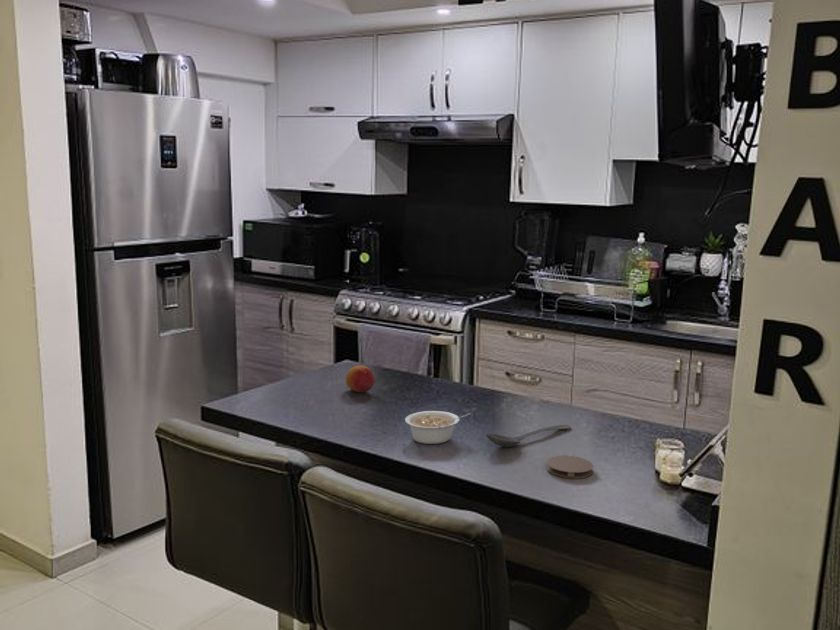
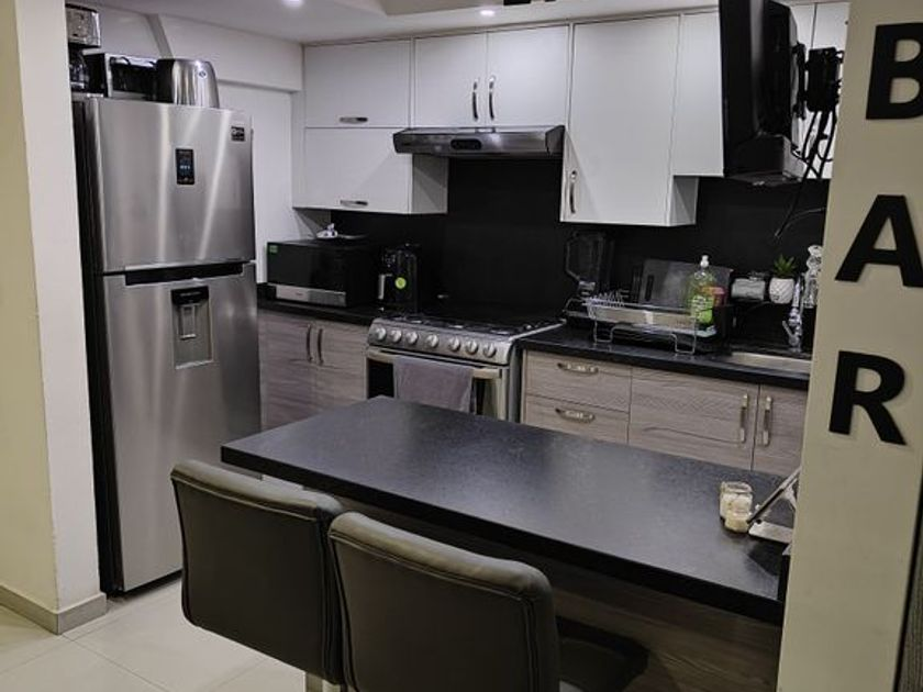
- fruit (359, 378)
- coaster (569, 466)
- stirrer (530, 432)
- legume (433, 426)
